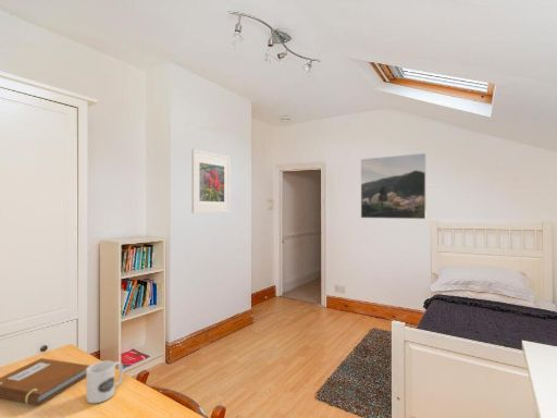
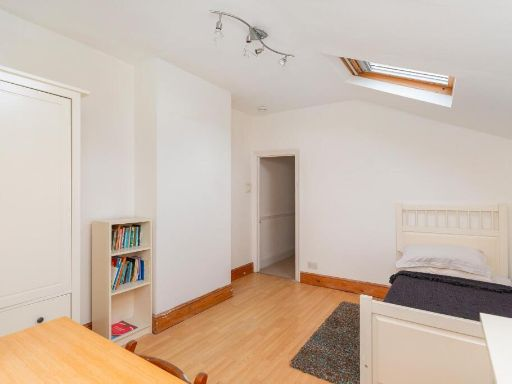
- mug (106, 378)
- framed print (391, 187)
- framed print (211, 183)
- notebook (37, 379)
